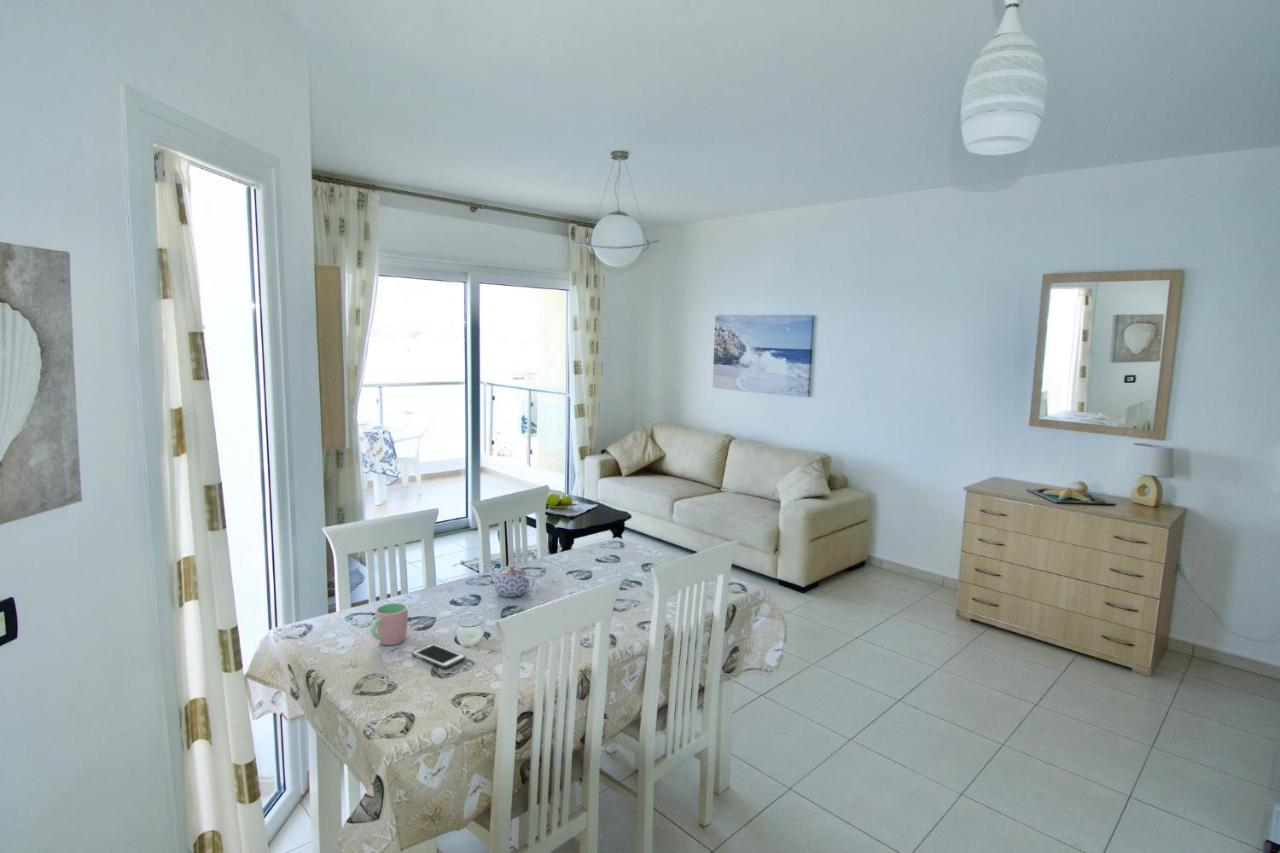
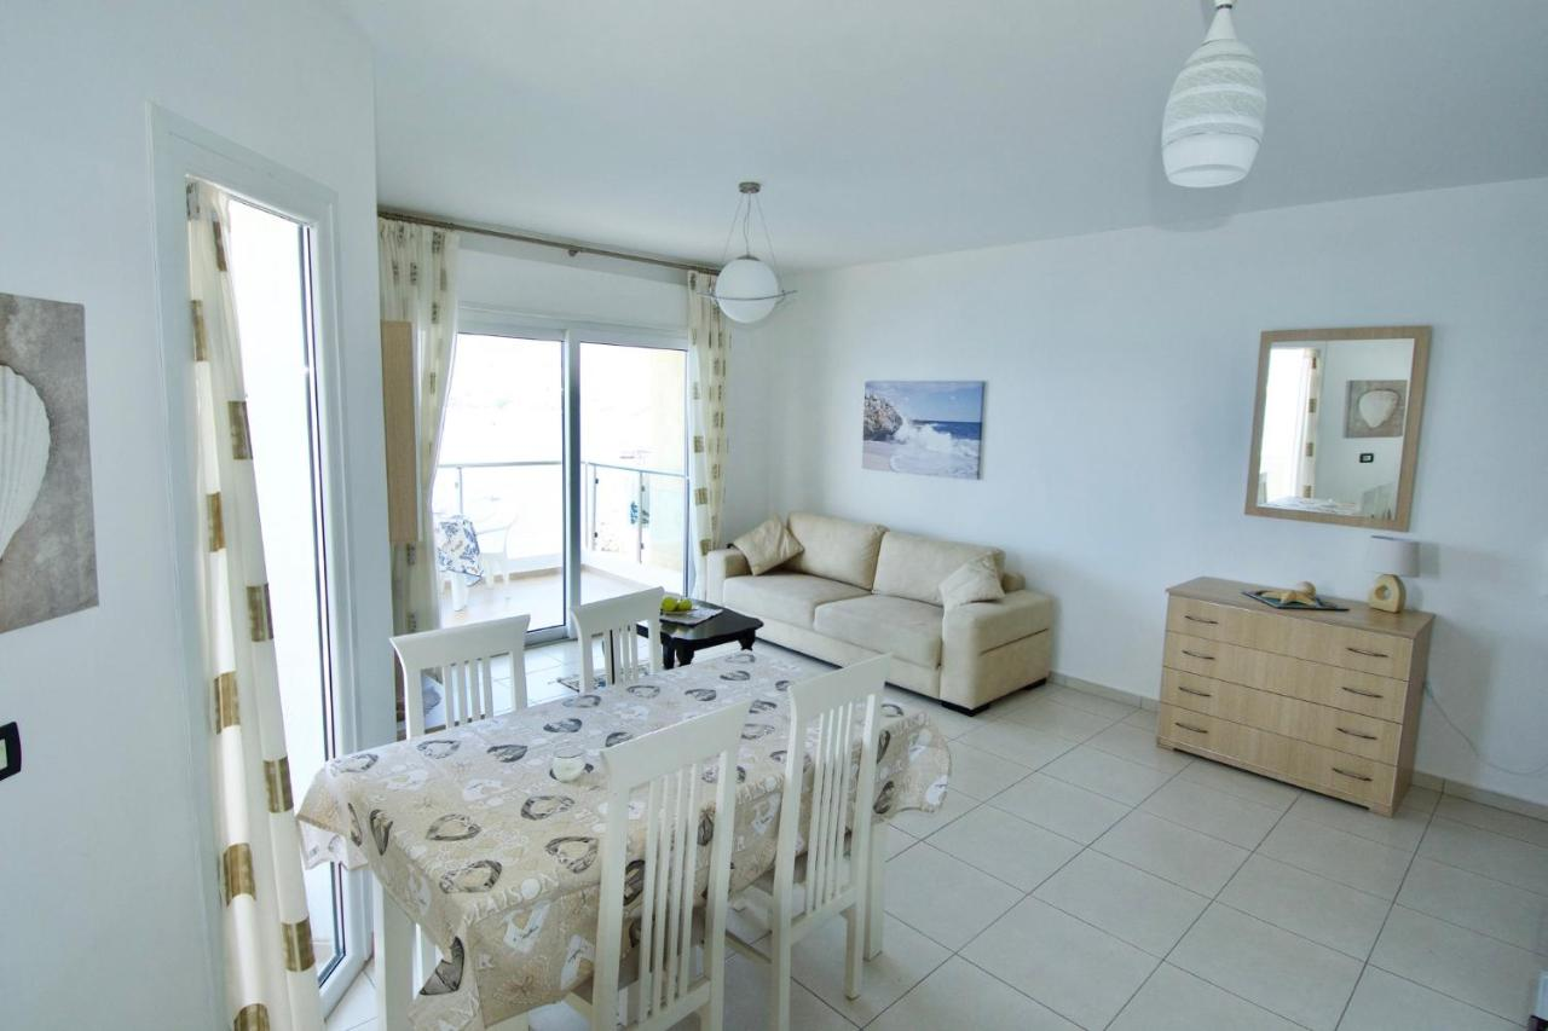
- cell phone (438, 655)
- teapot (510, 579)
- cup (388, 626)
